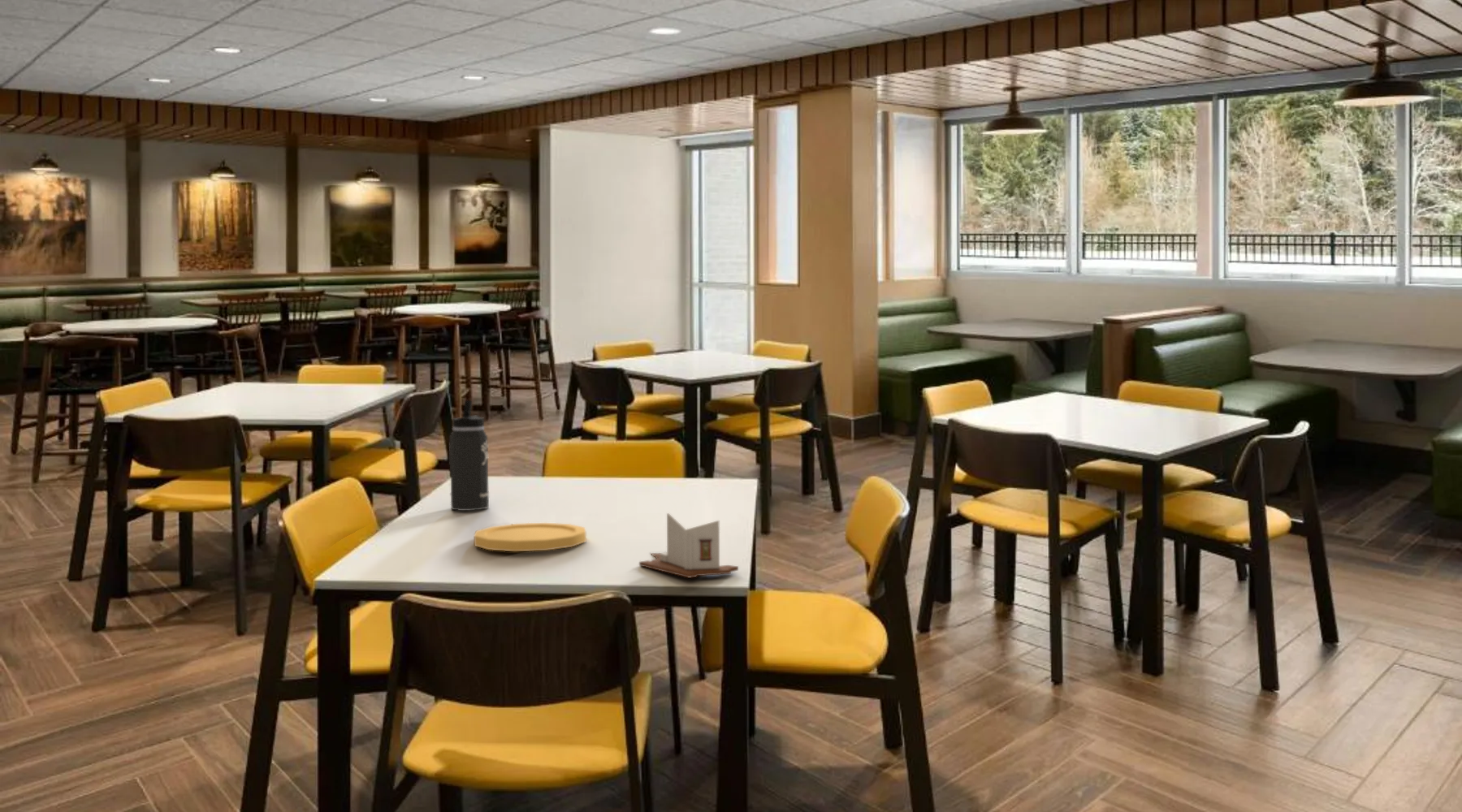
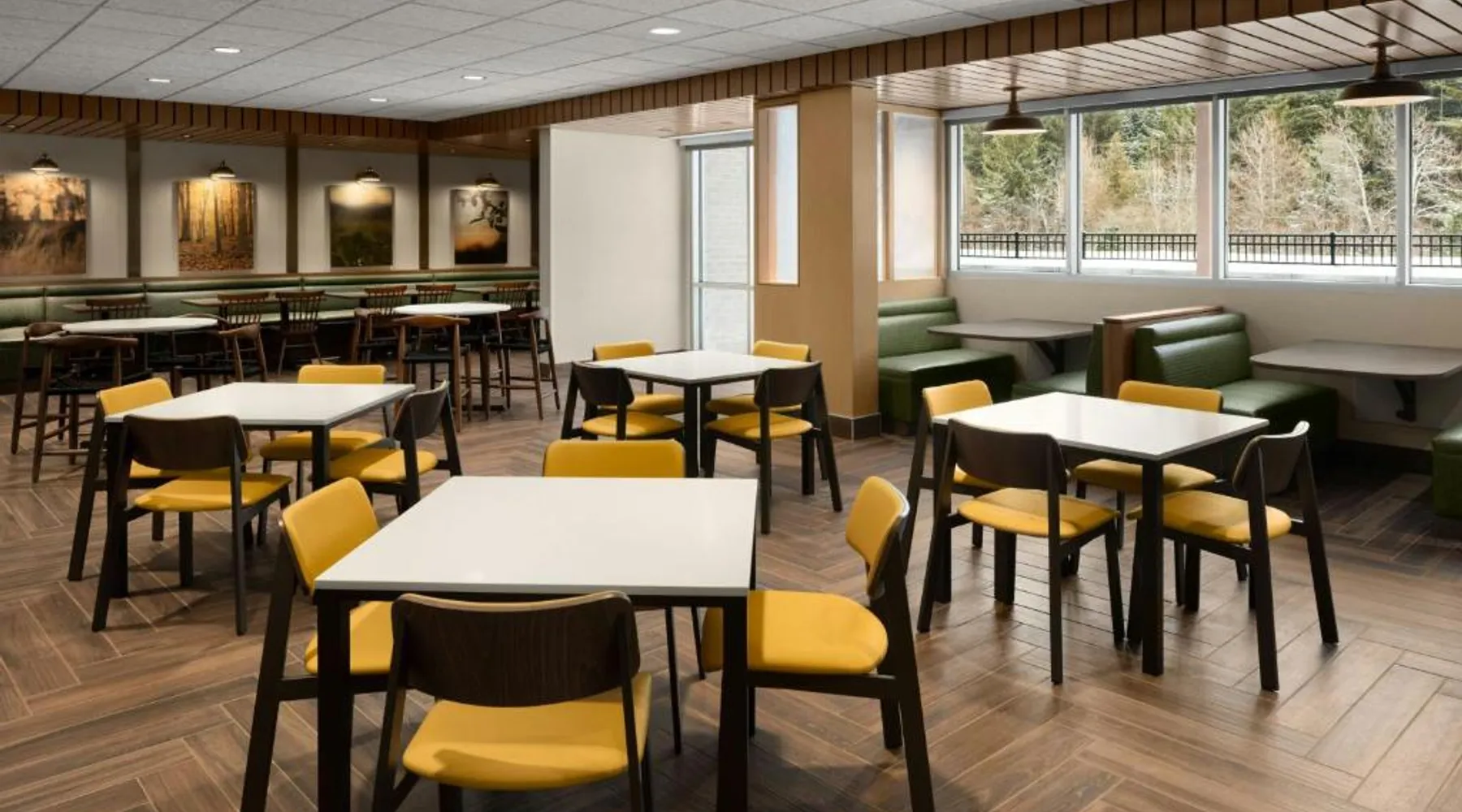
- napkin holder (687, 539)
- thermos bottle (470, 454)
- plate (530, 536)
